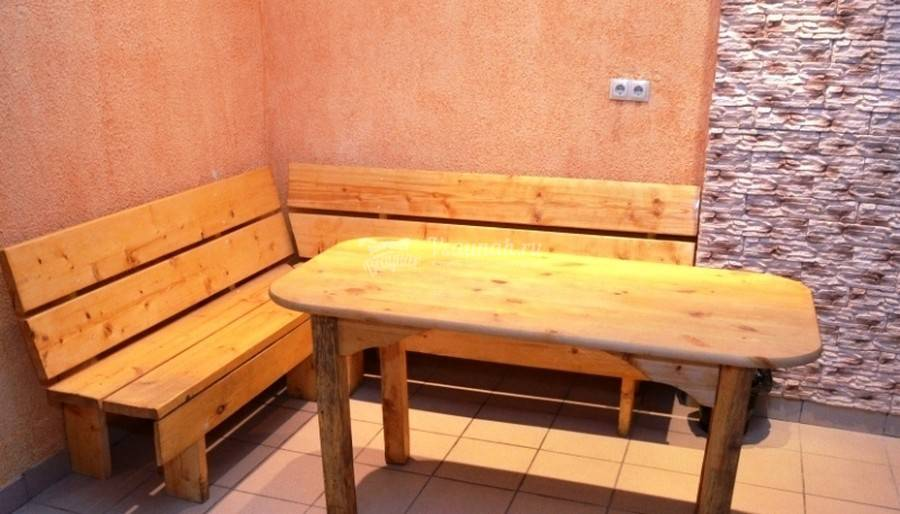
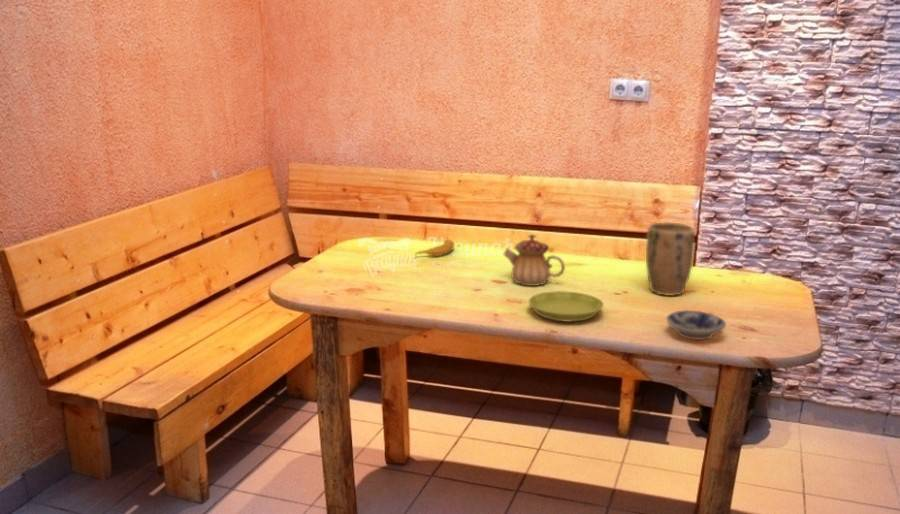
+ bowl (695, 326)
+ fruit (438, 247)
+ teapot (534, 258)
+ saucer (565, 307)
+ plant pot (668, 259)
